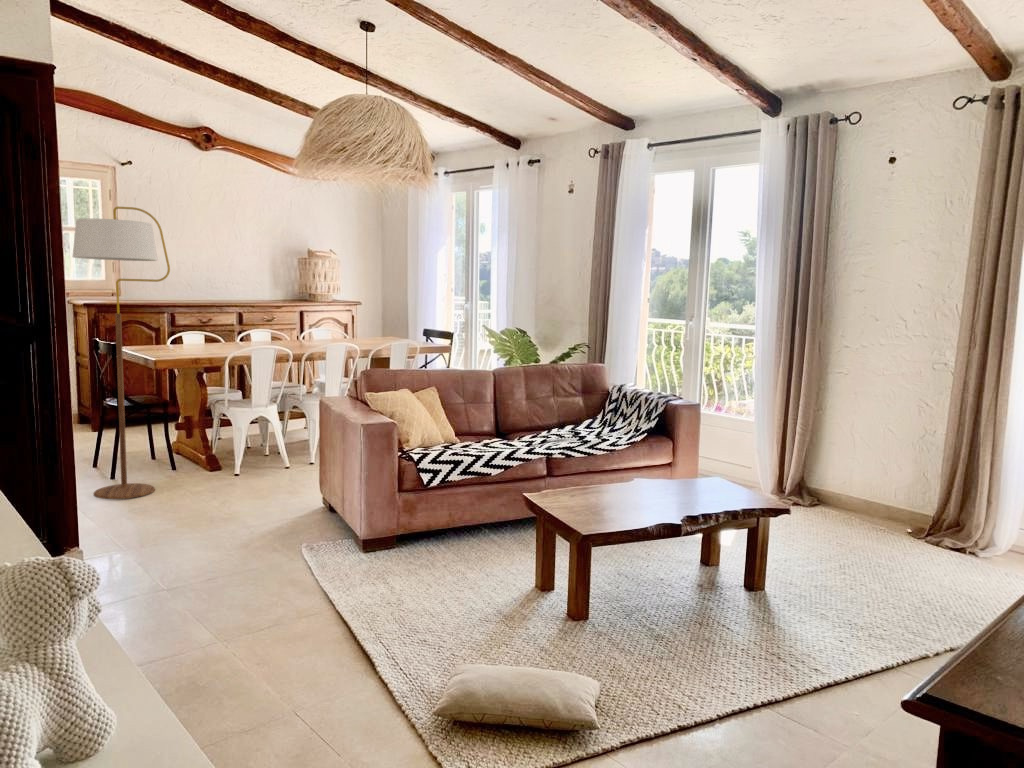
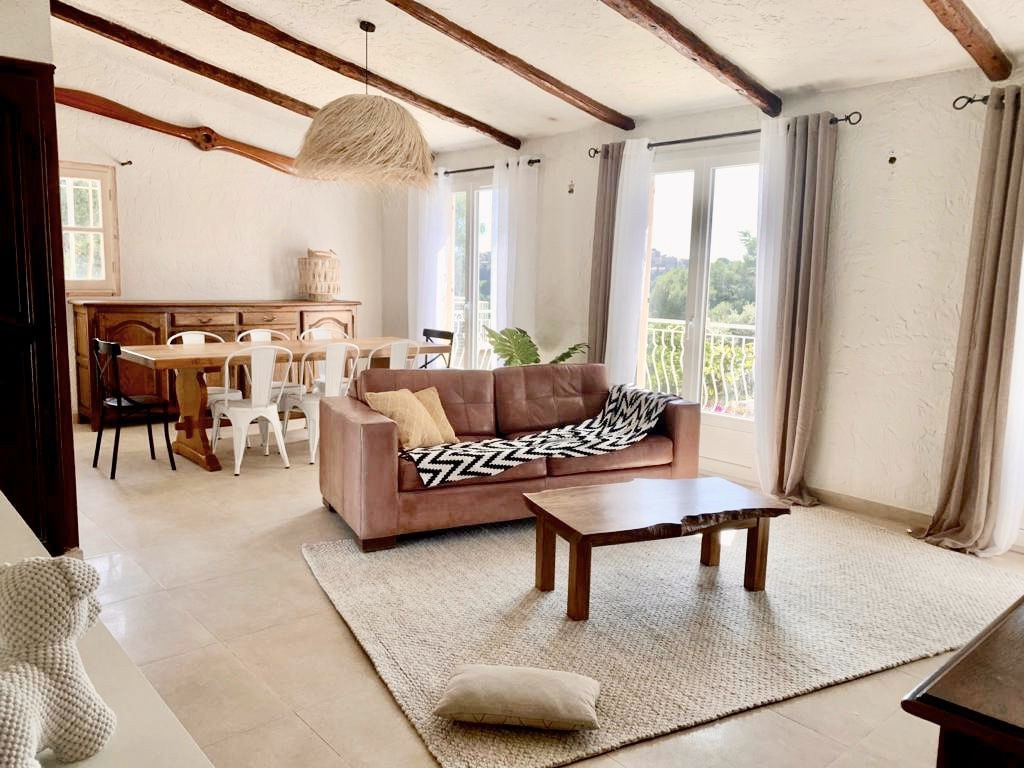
- floor lamp (122, 353)
